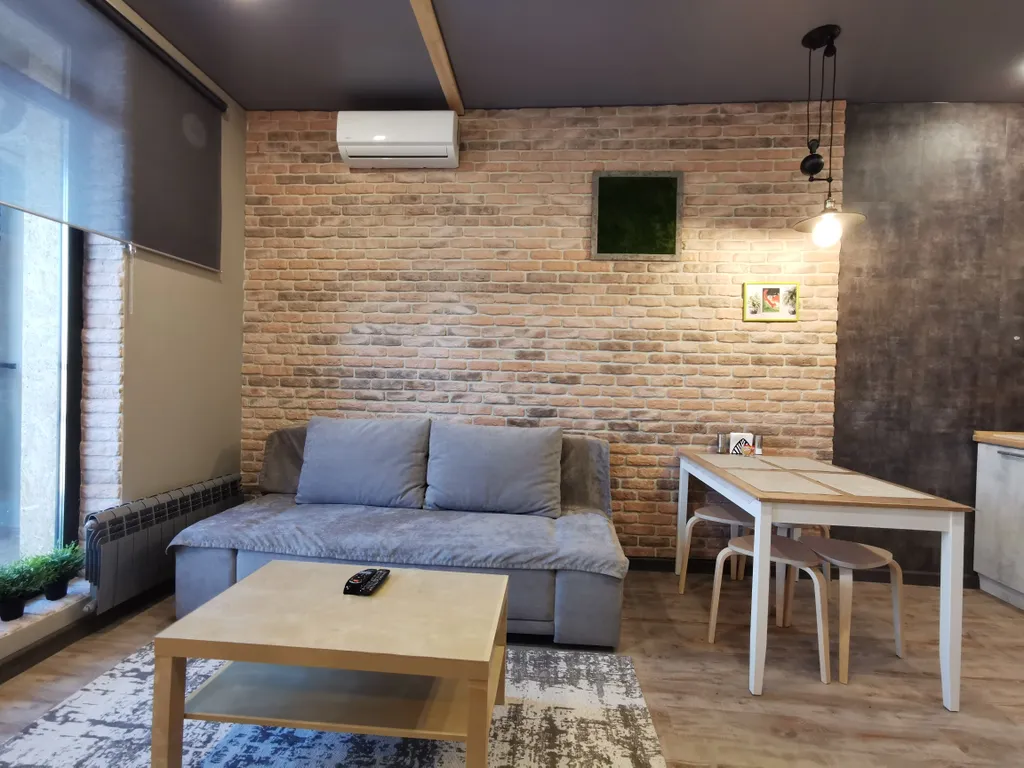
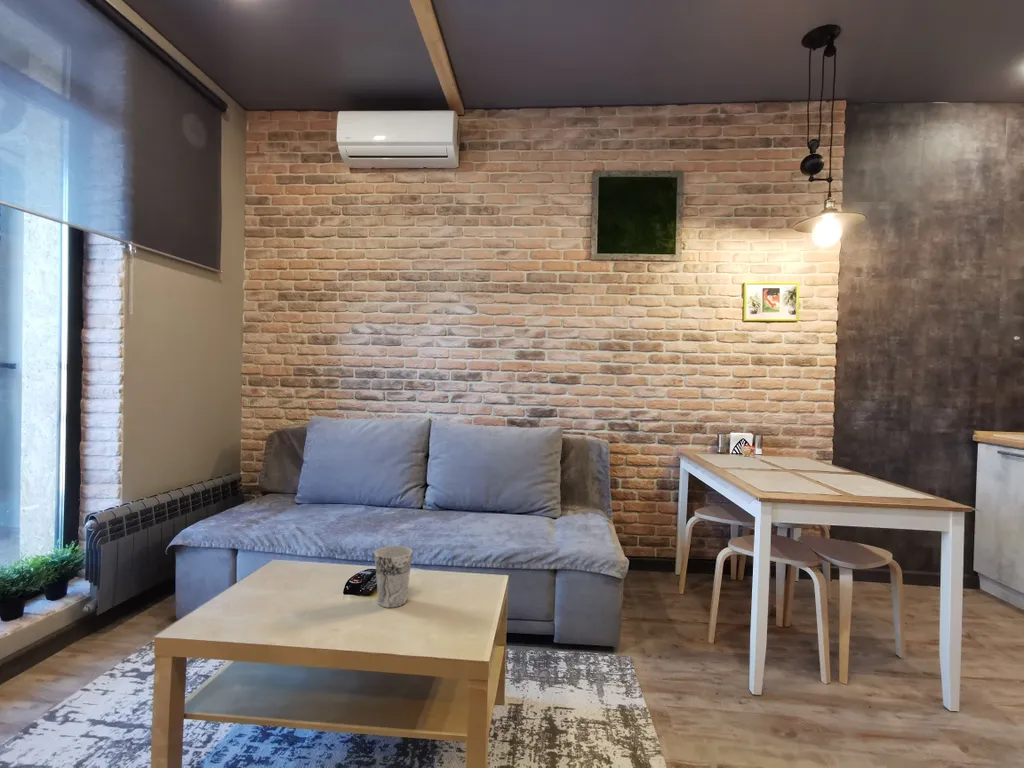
+ cup (393, 576)
